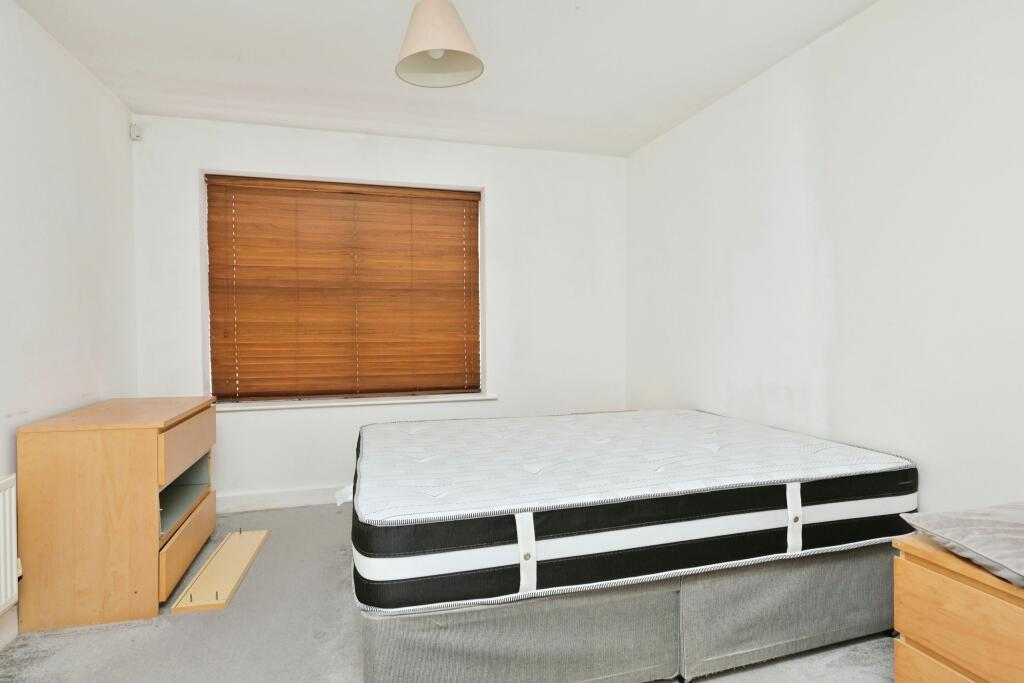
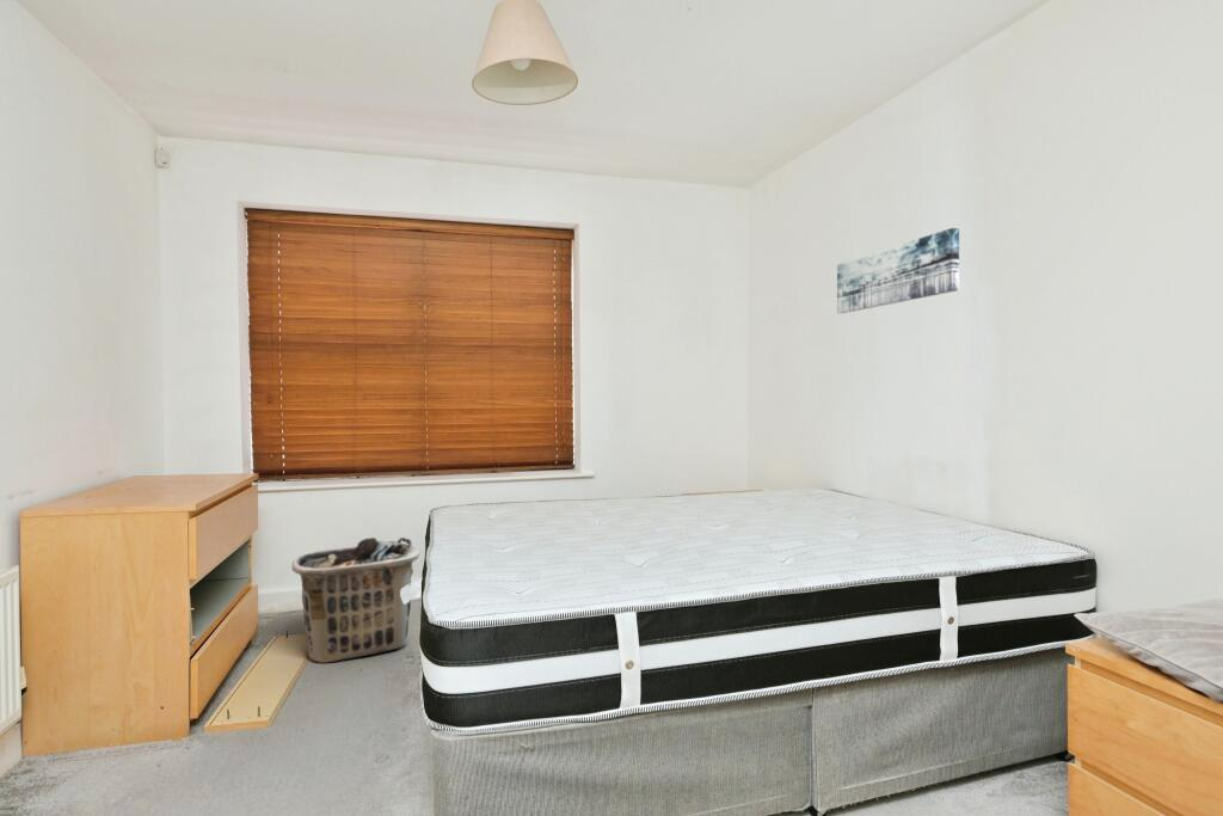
+ wall art (890, 275)
+ clothes hamper (357, 591)
